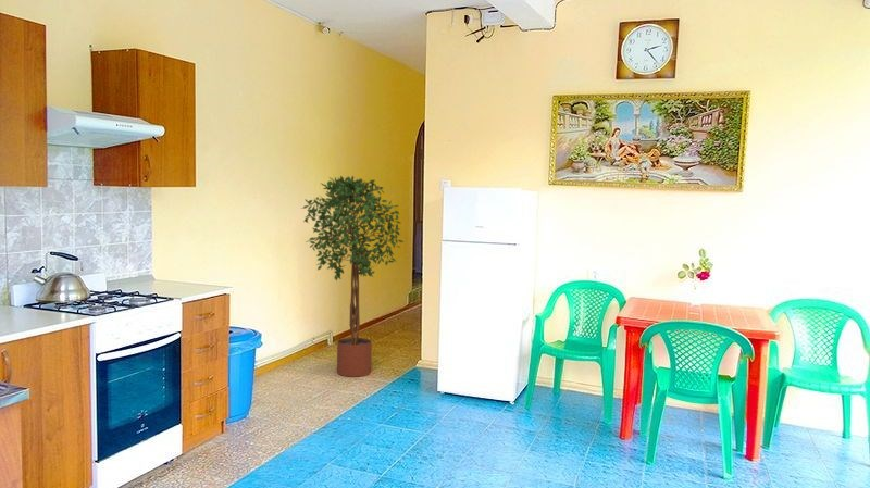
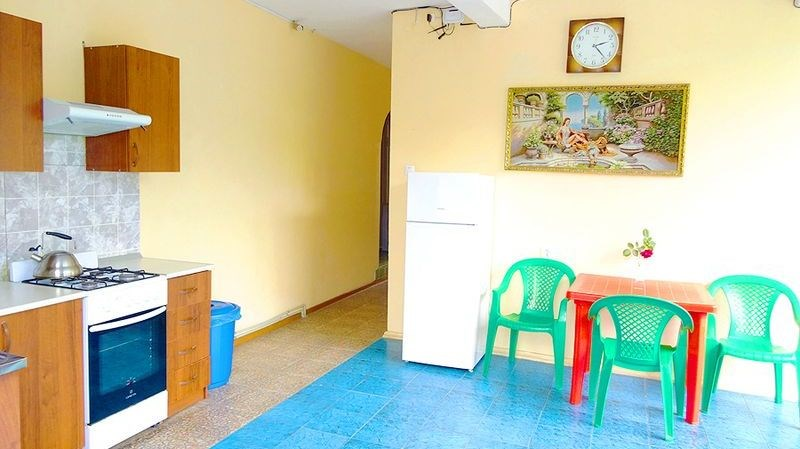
- potted tree (351, 275)
